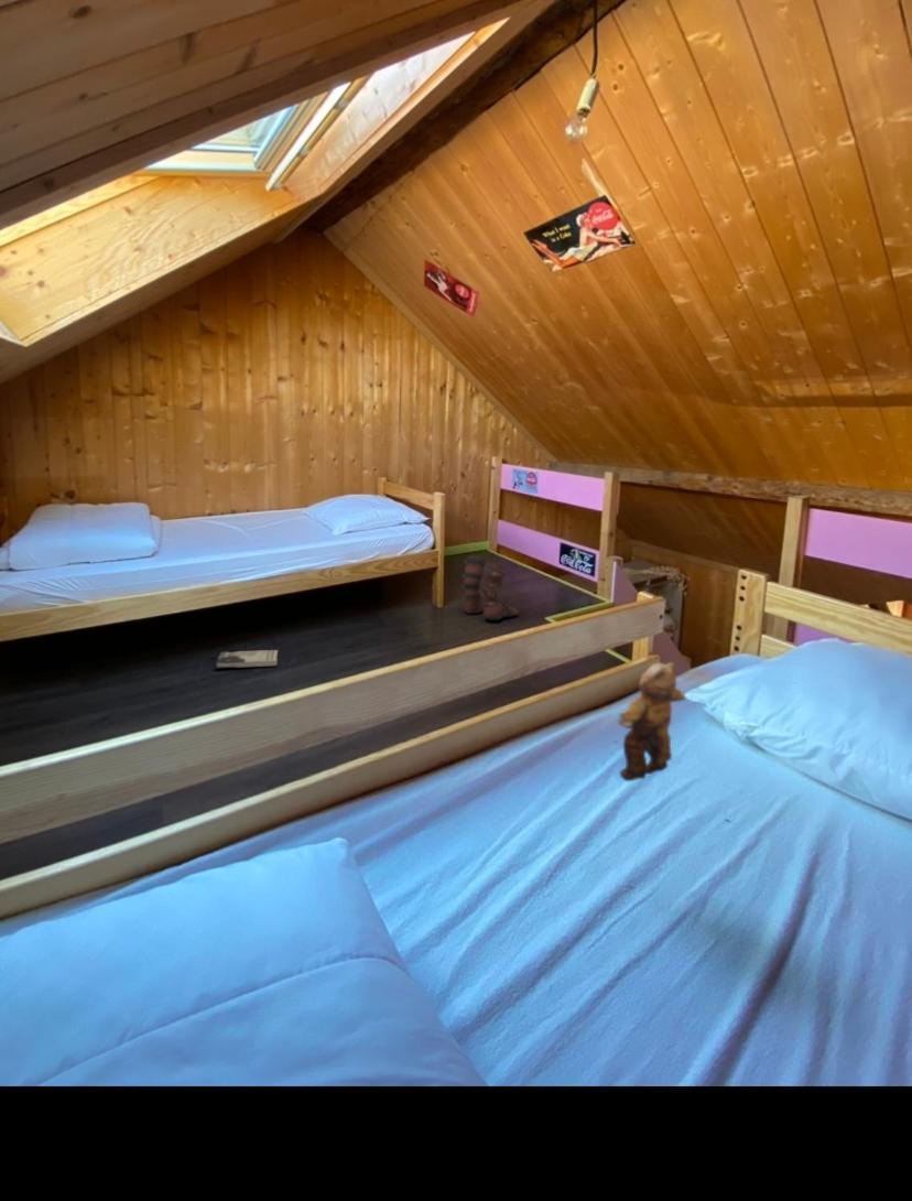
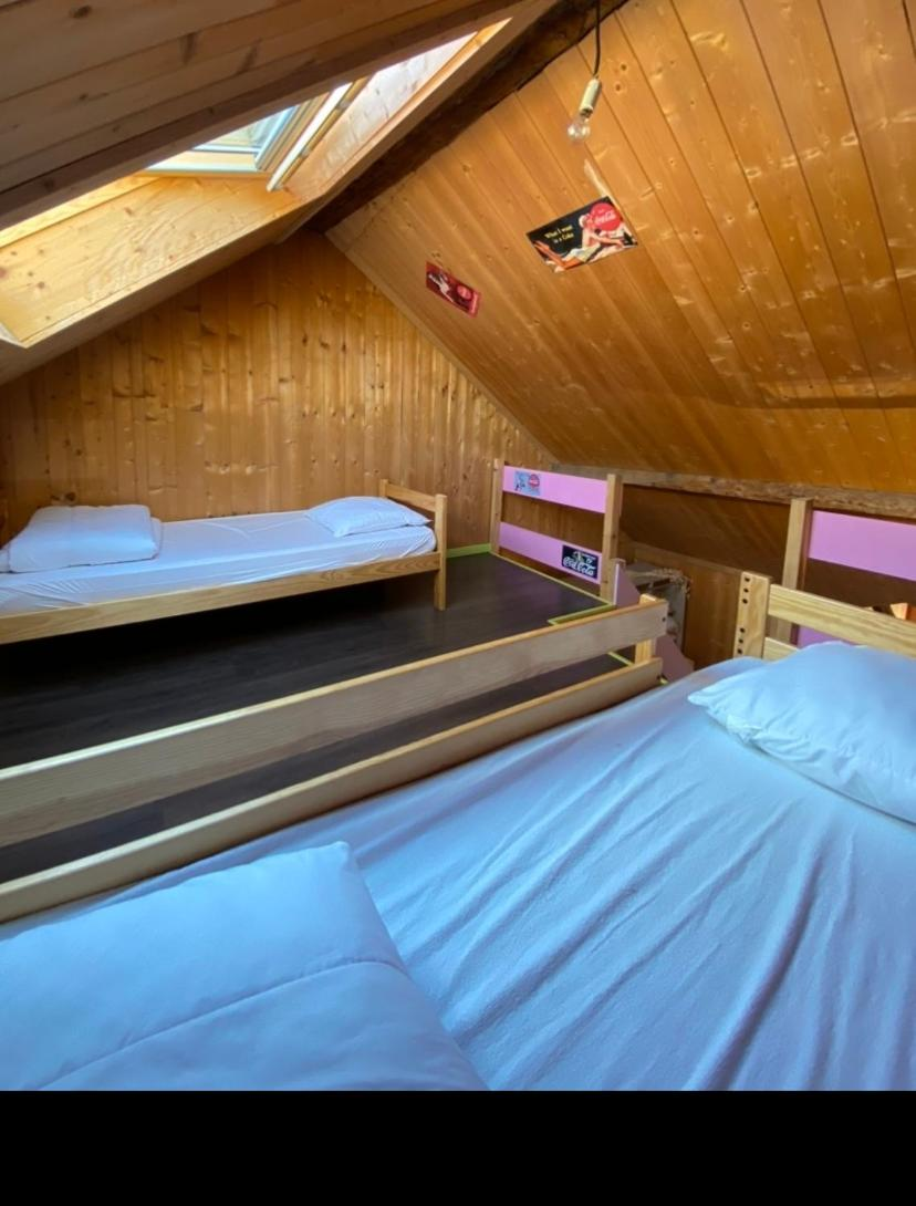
- teddy bear (671, 756)
- boots (486, 584)
- book (248, 658)
